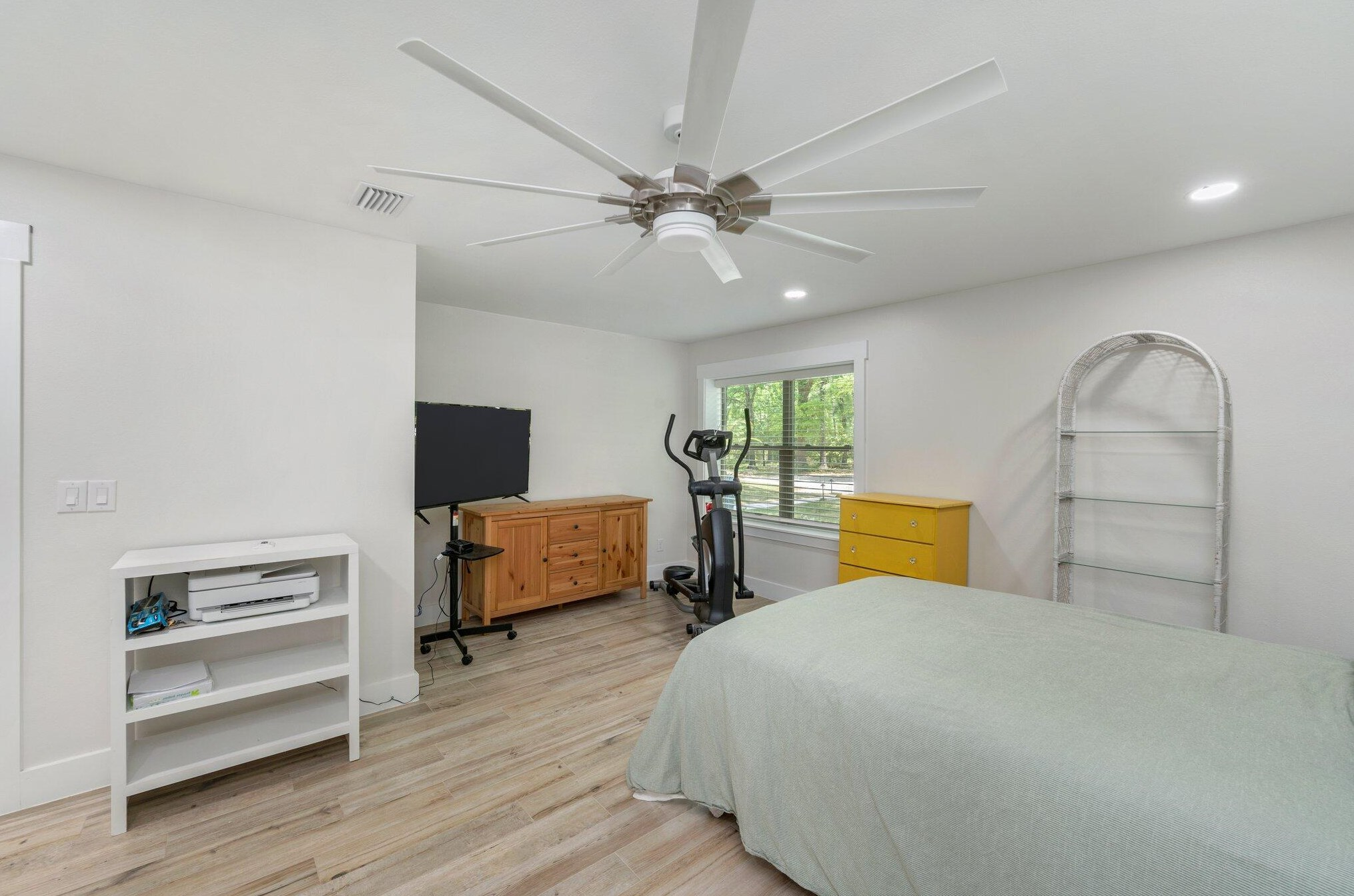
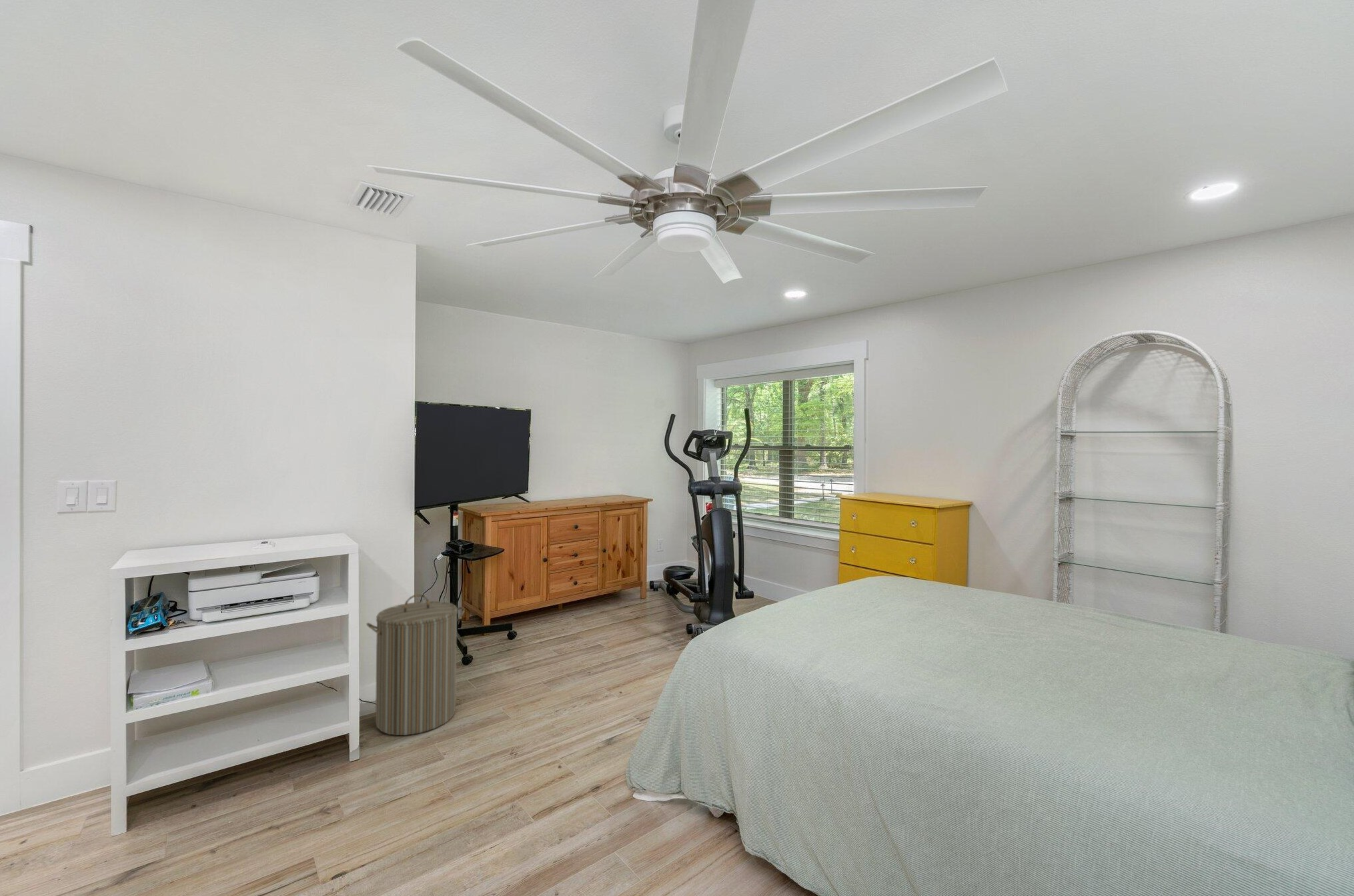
+ laundry hamper (418, 655)
